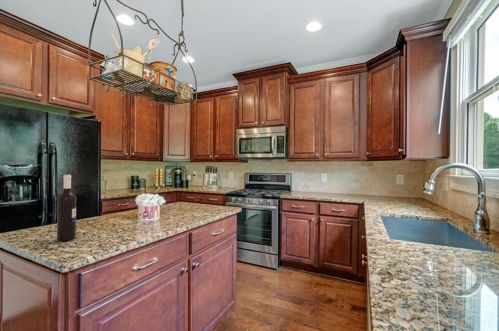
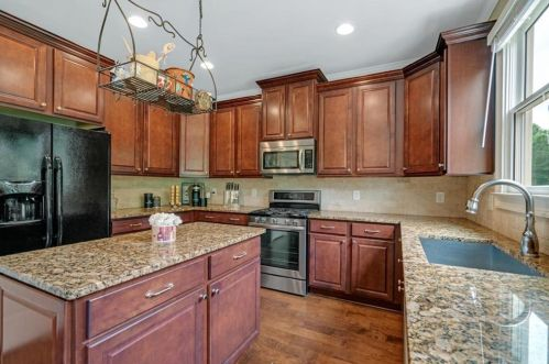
- wine bottle (66, 206)
